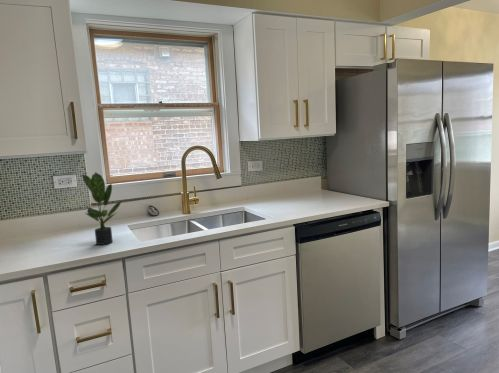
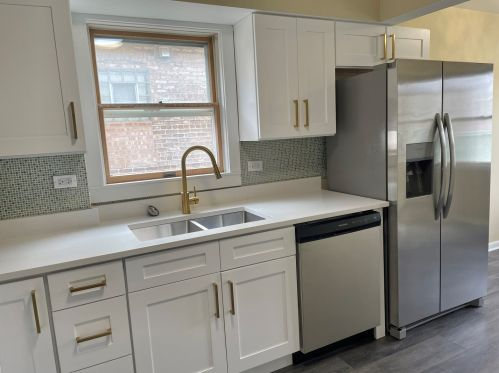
- potted plant (99, 209)
